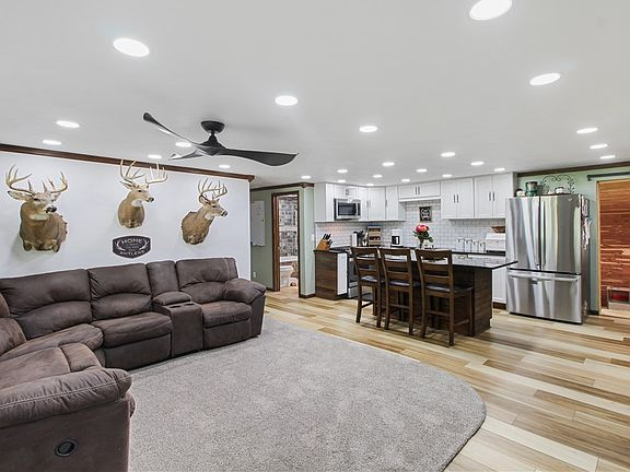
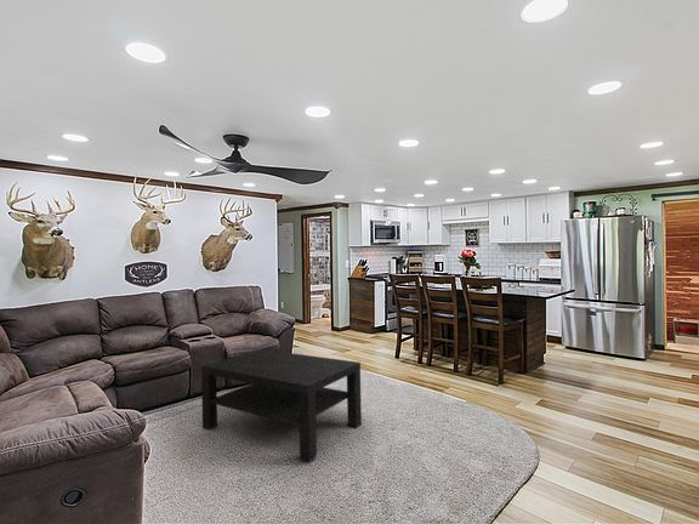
+ coffee table (282, 394)
